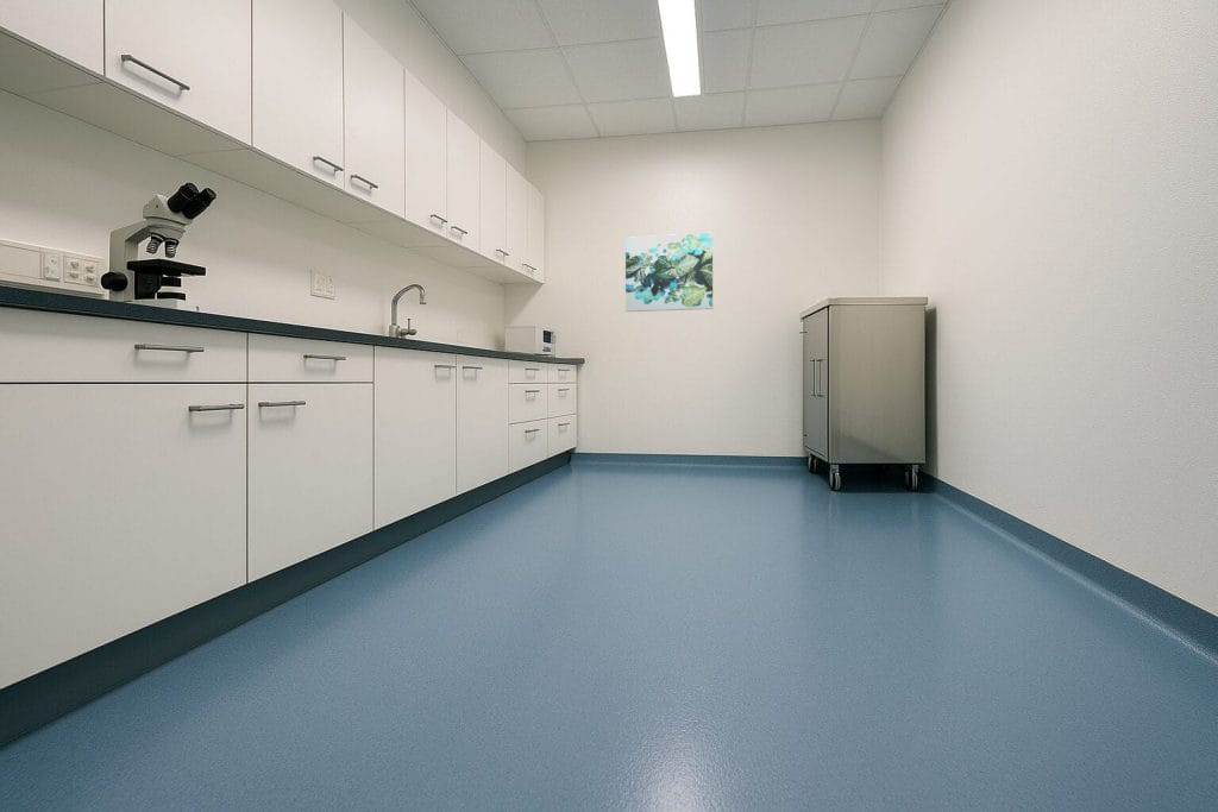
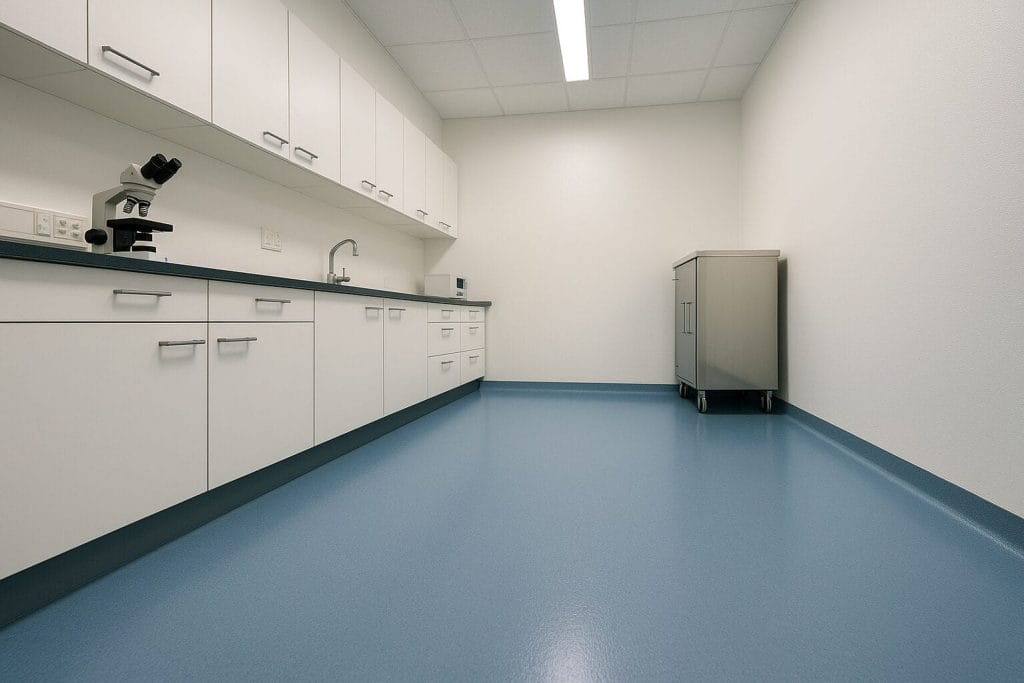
- wall art (668, 272)
